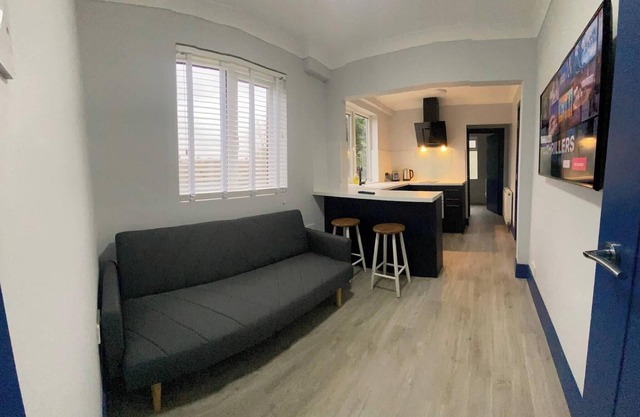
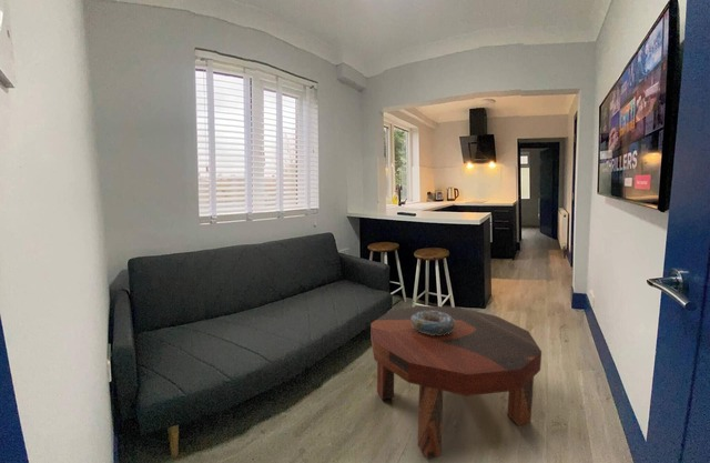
+ coffee table (446, 370)
+ decorative bowl (433, 322)
